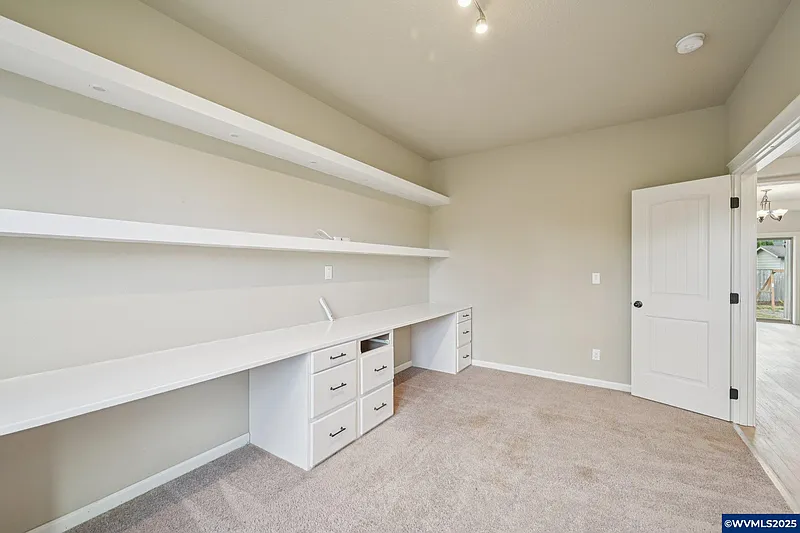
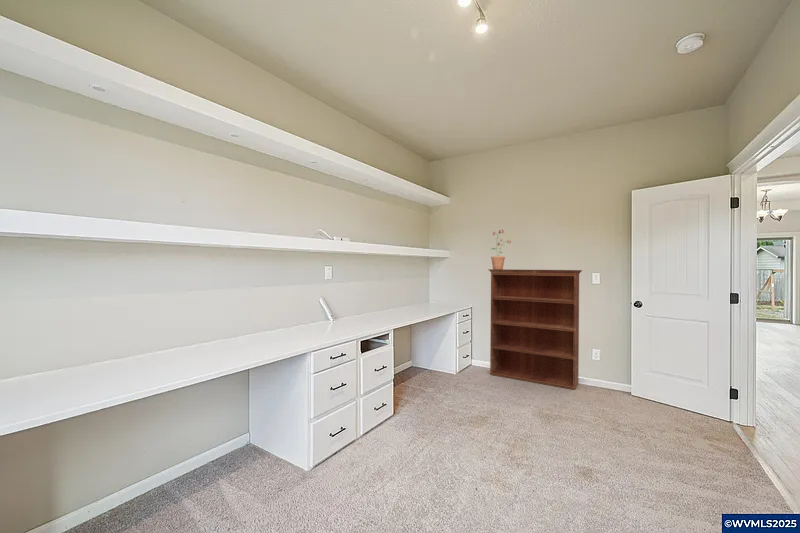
+ bookcase (533, 324)
+ potted plant (499, 248)
